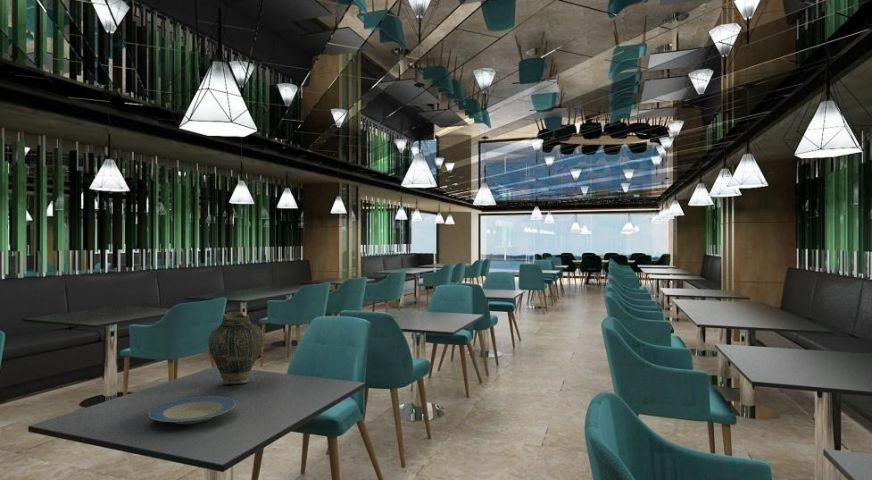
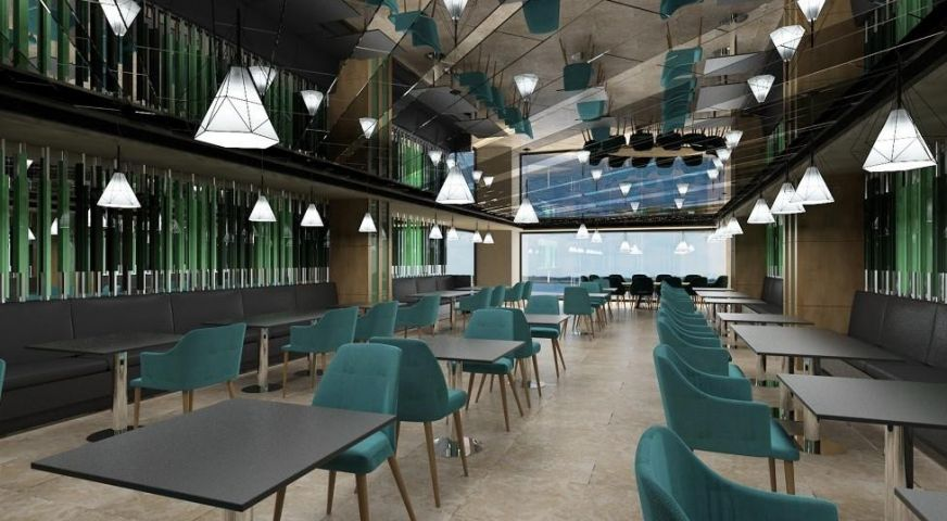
- vase (236, 347)
- plate (193, 412)
